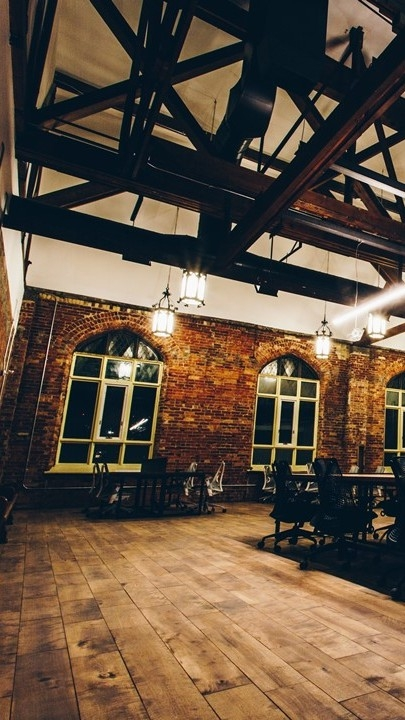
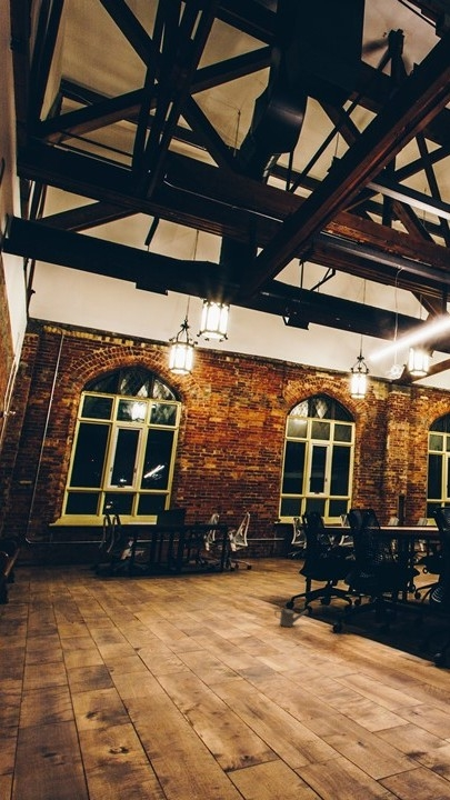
+ watering can (290, 617)
